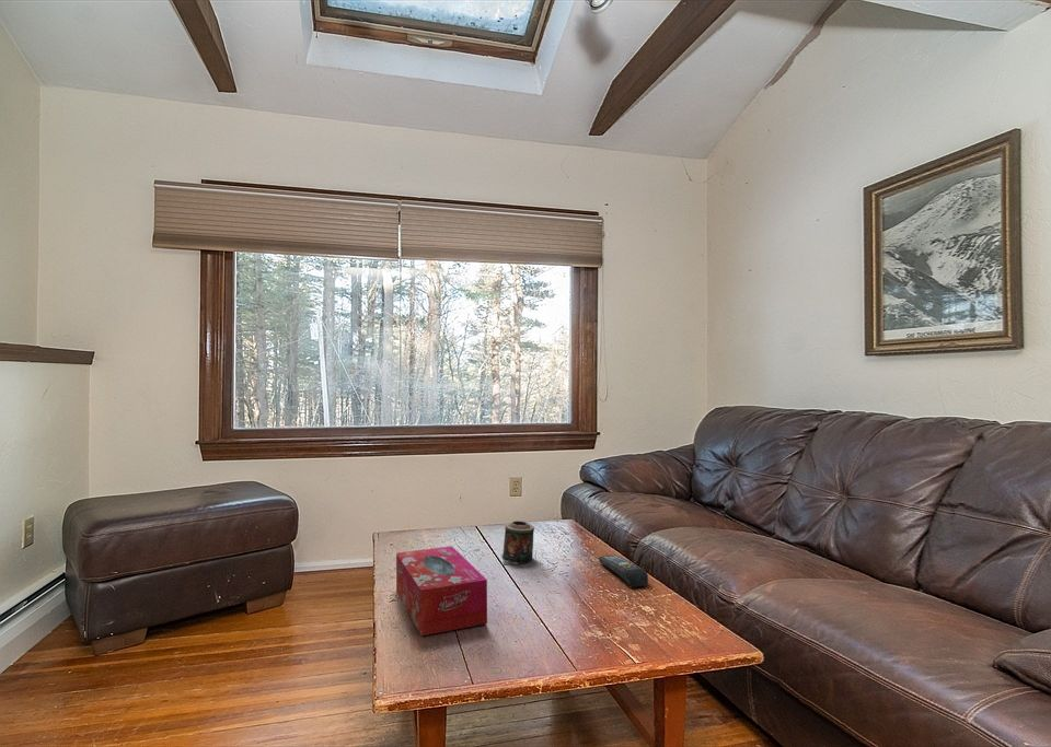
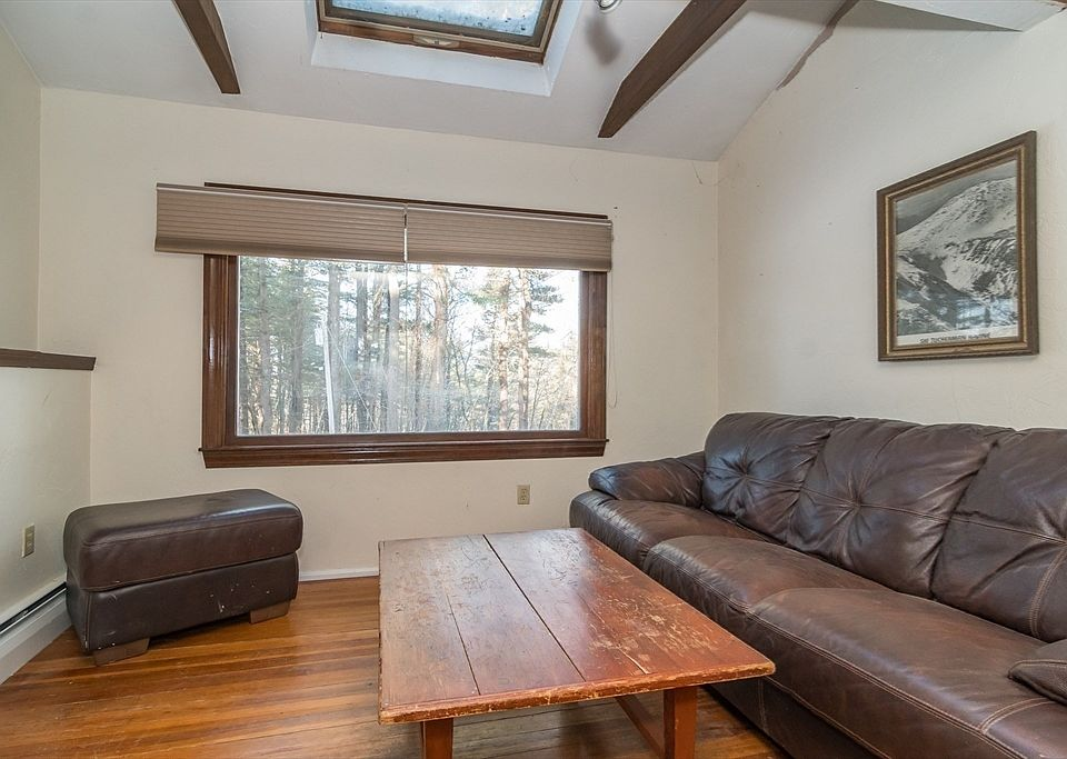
- candle (515, 541)
- remote control (622, 568)
- tissue box (438, 585)
